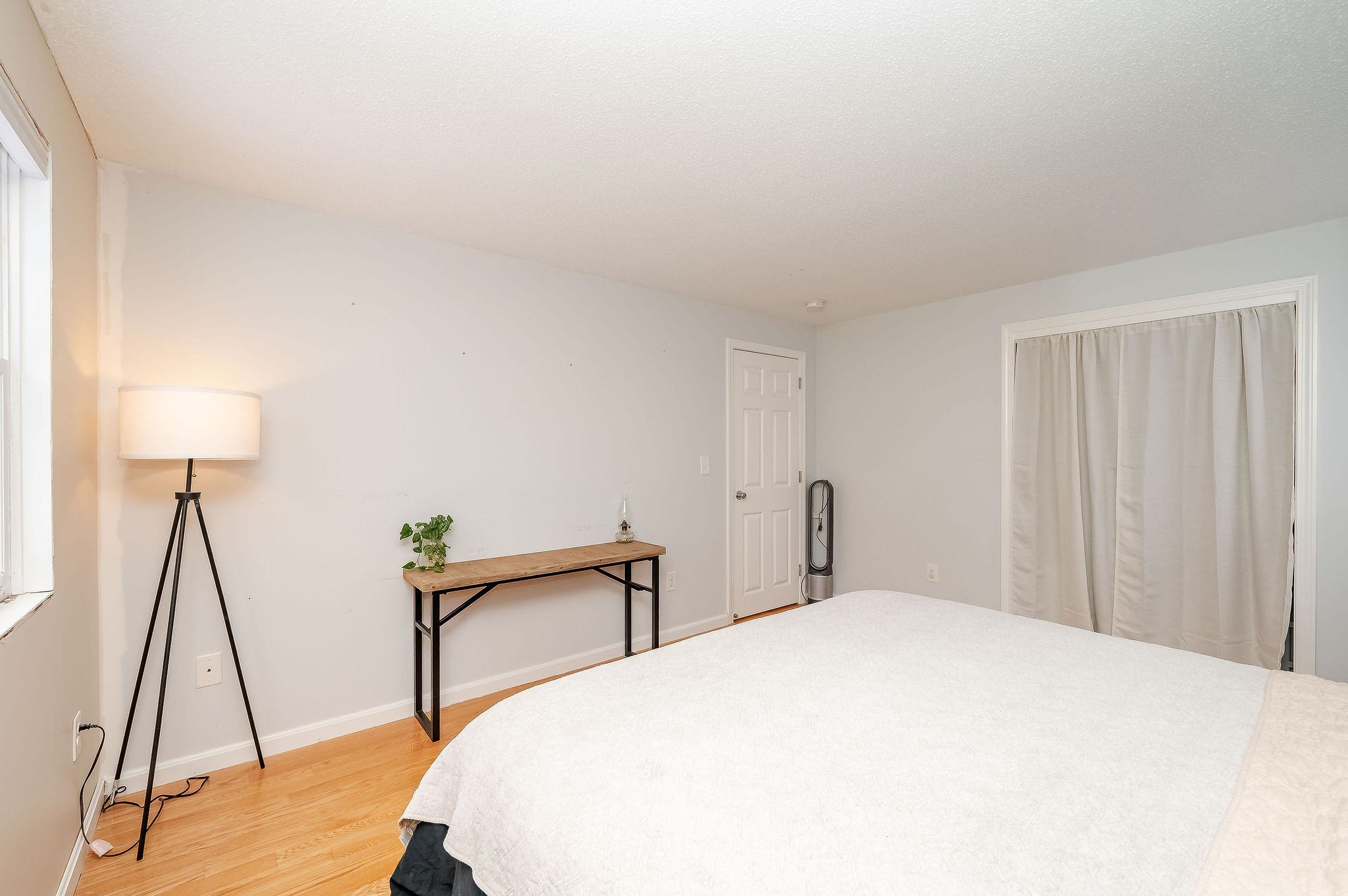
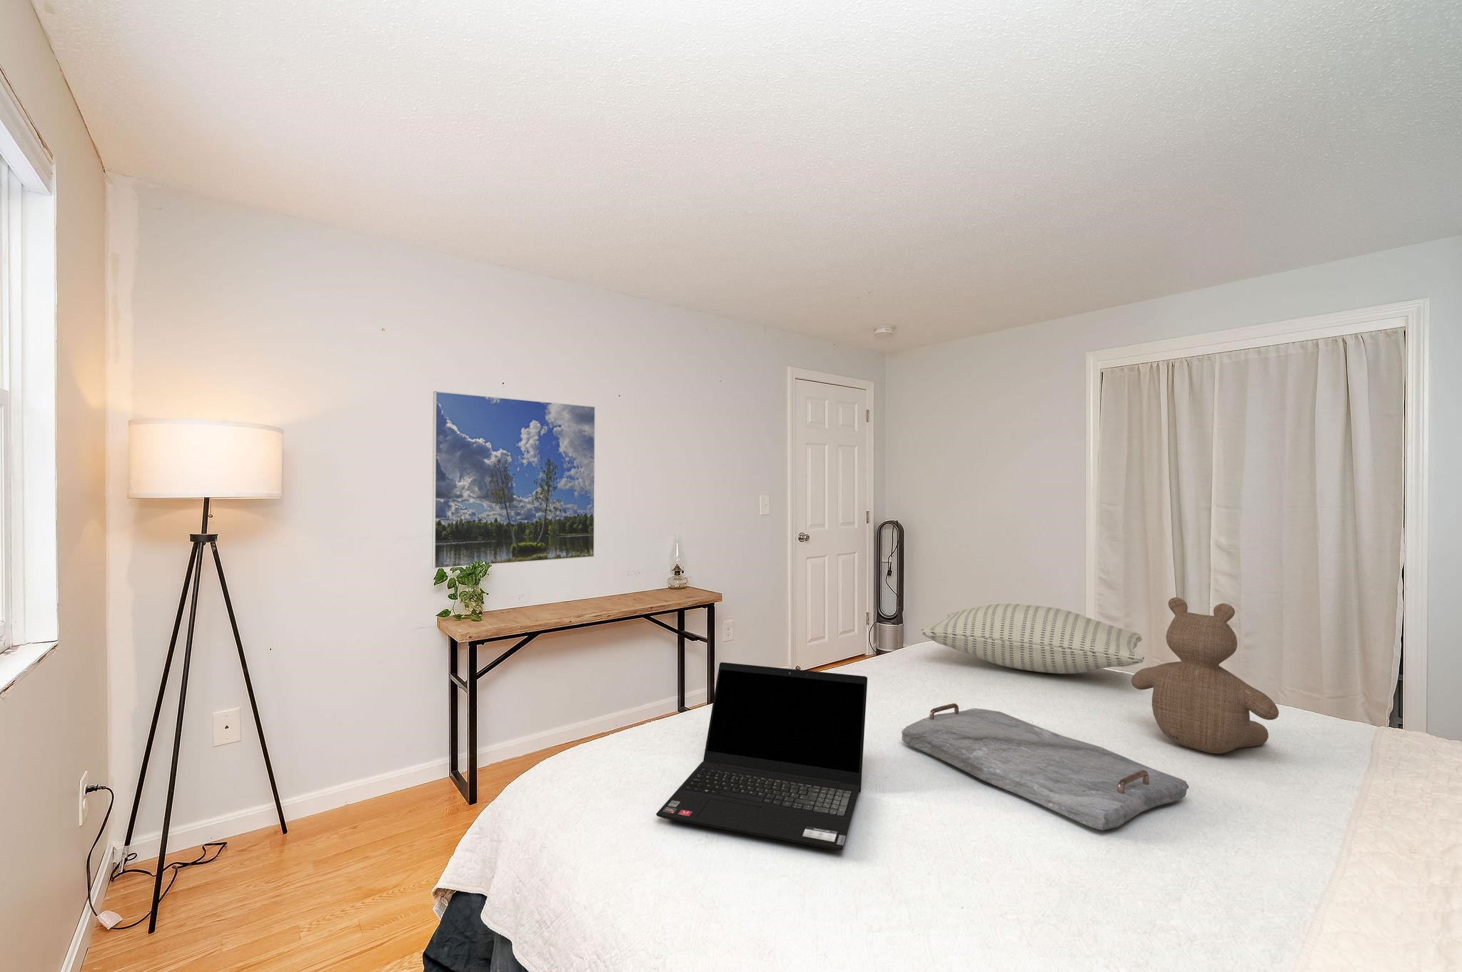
+ pillow (1030, 637)
+ laptop computer (770, 743)
+ teddy bear (1207, 670)
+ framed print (520, 481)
+ serving tray (1037, 750)
